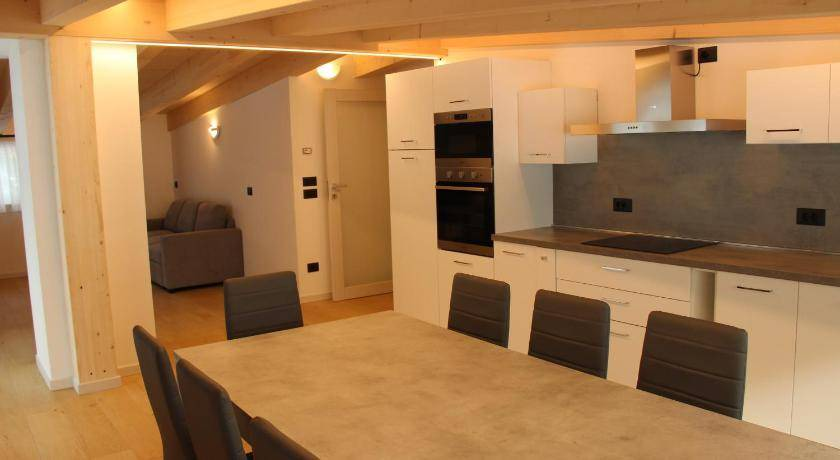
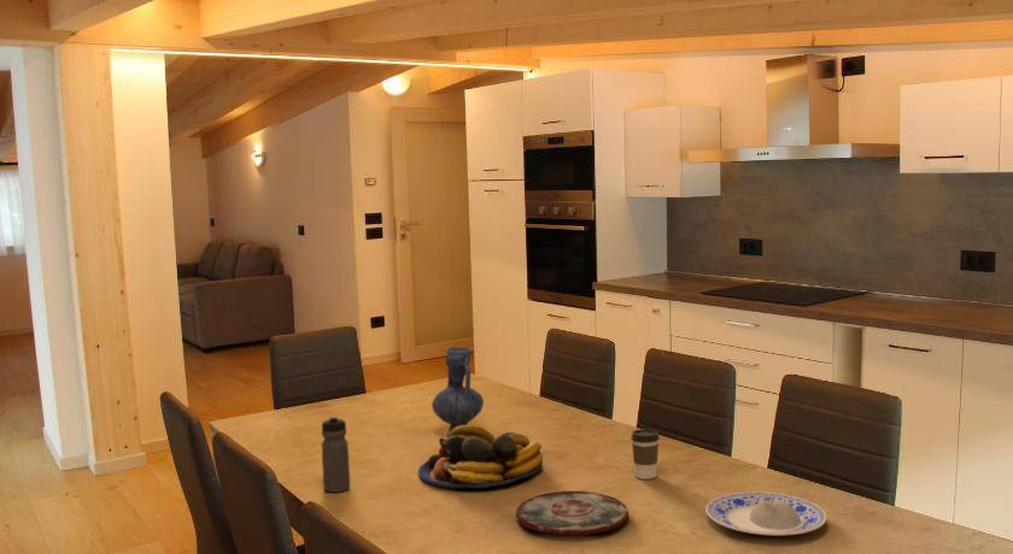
+ fruit bowl (478, 447)
+ coffee cup (645, 454)
+ vase (457, 391)
+ water bottle (334, 452)
+ plate (765, 511)
+ plate (572, 512)
